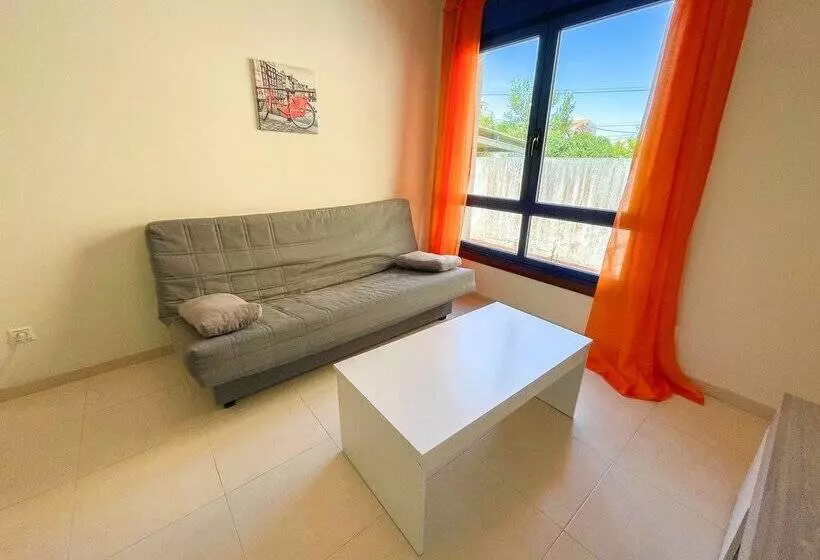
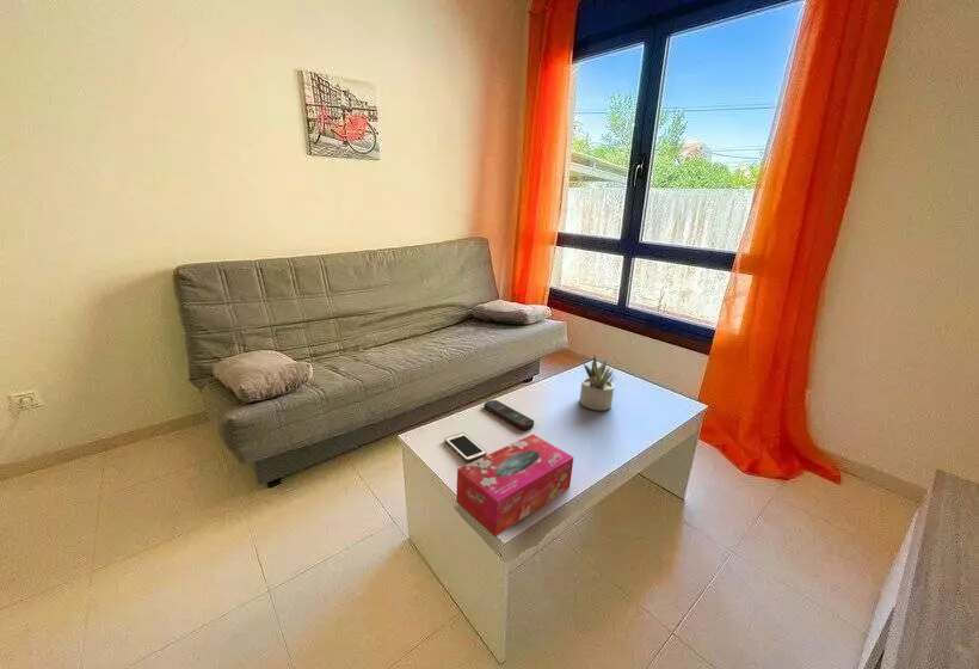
+ tissue box (516, 478)
+ remote control (507, 413)
+ cell phone (464, 446)
+ succulent plant (598, 380)
